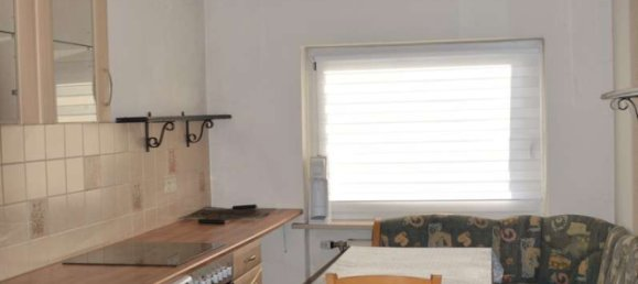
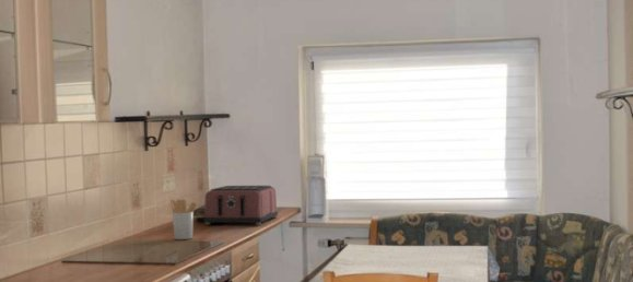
+ utensil holder (181, 218)
+ toaster (241, 204)
